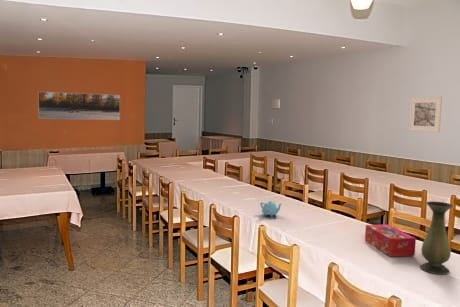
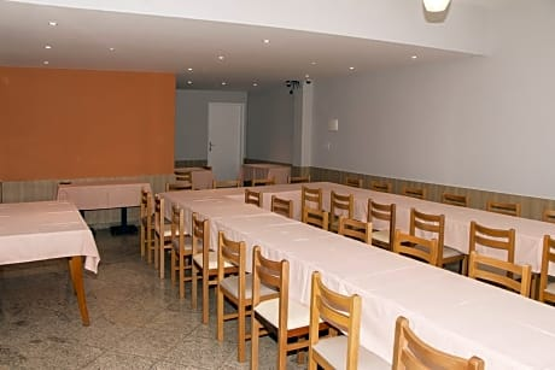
- teapot (270, 208)
- vase (436, 236)
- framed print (424, 114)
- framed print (80, 106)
- tissue box (389, 239)
